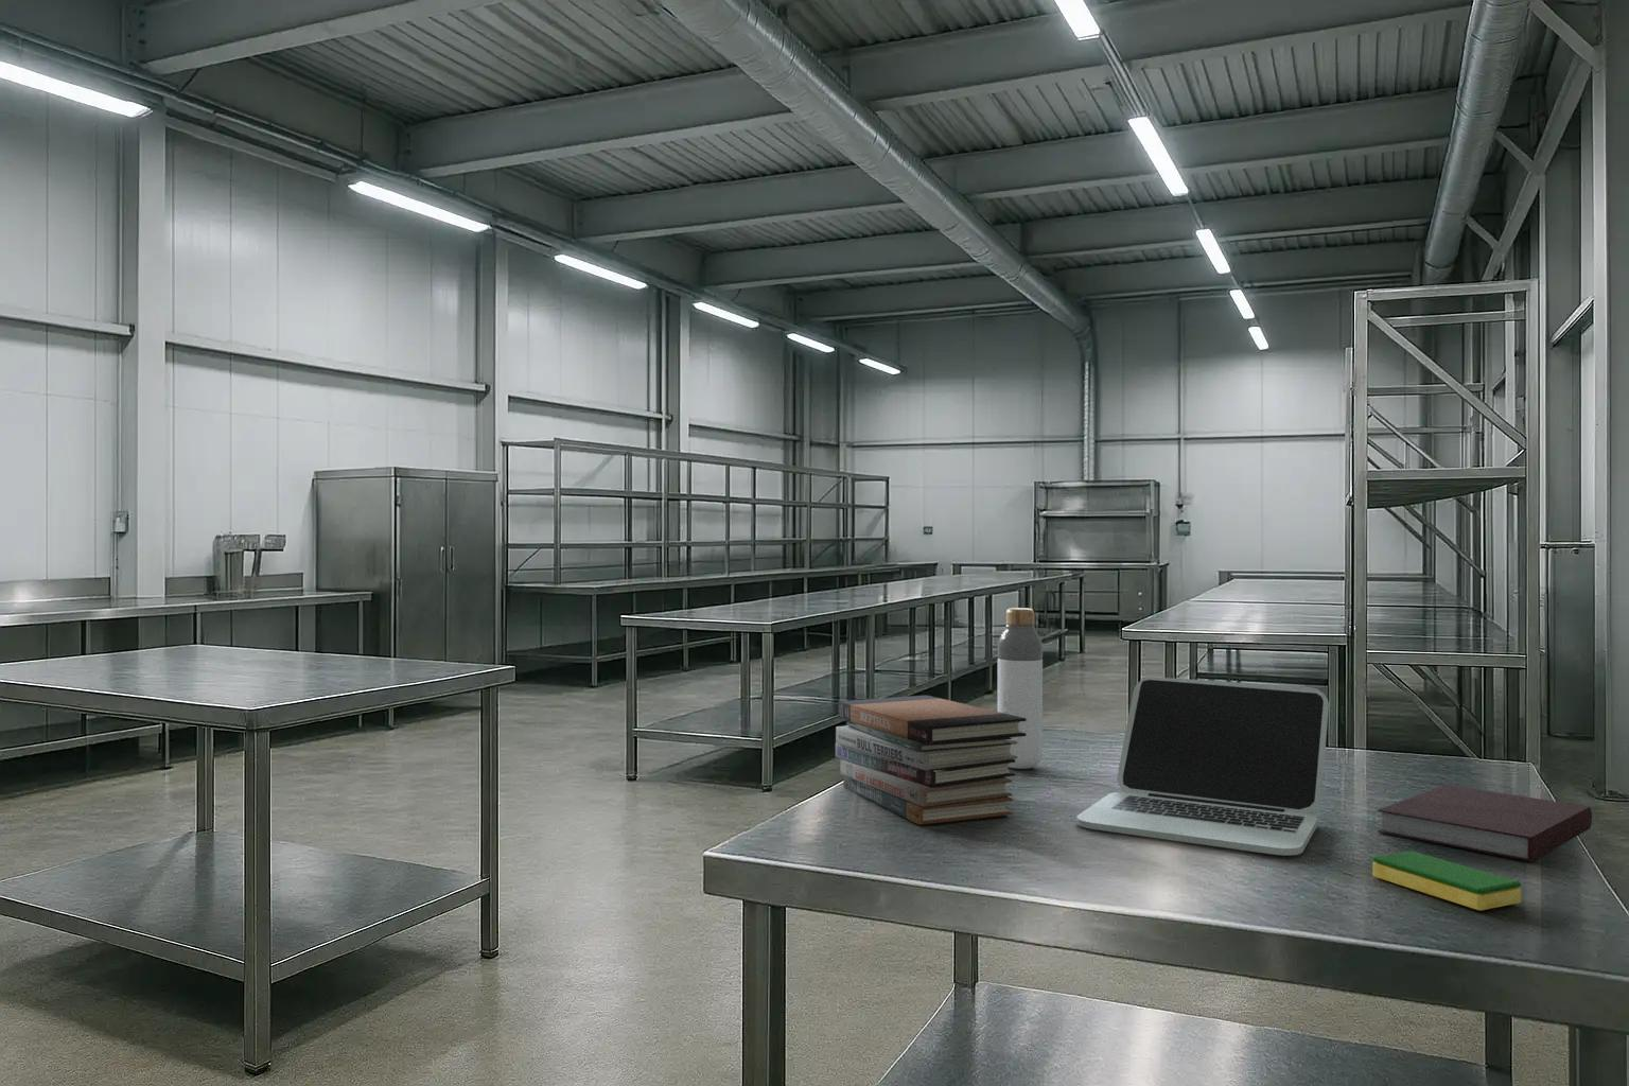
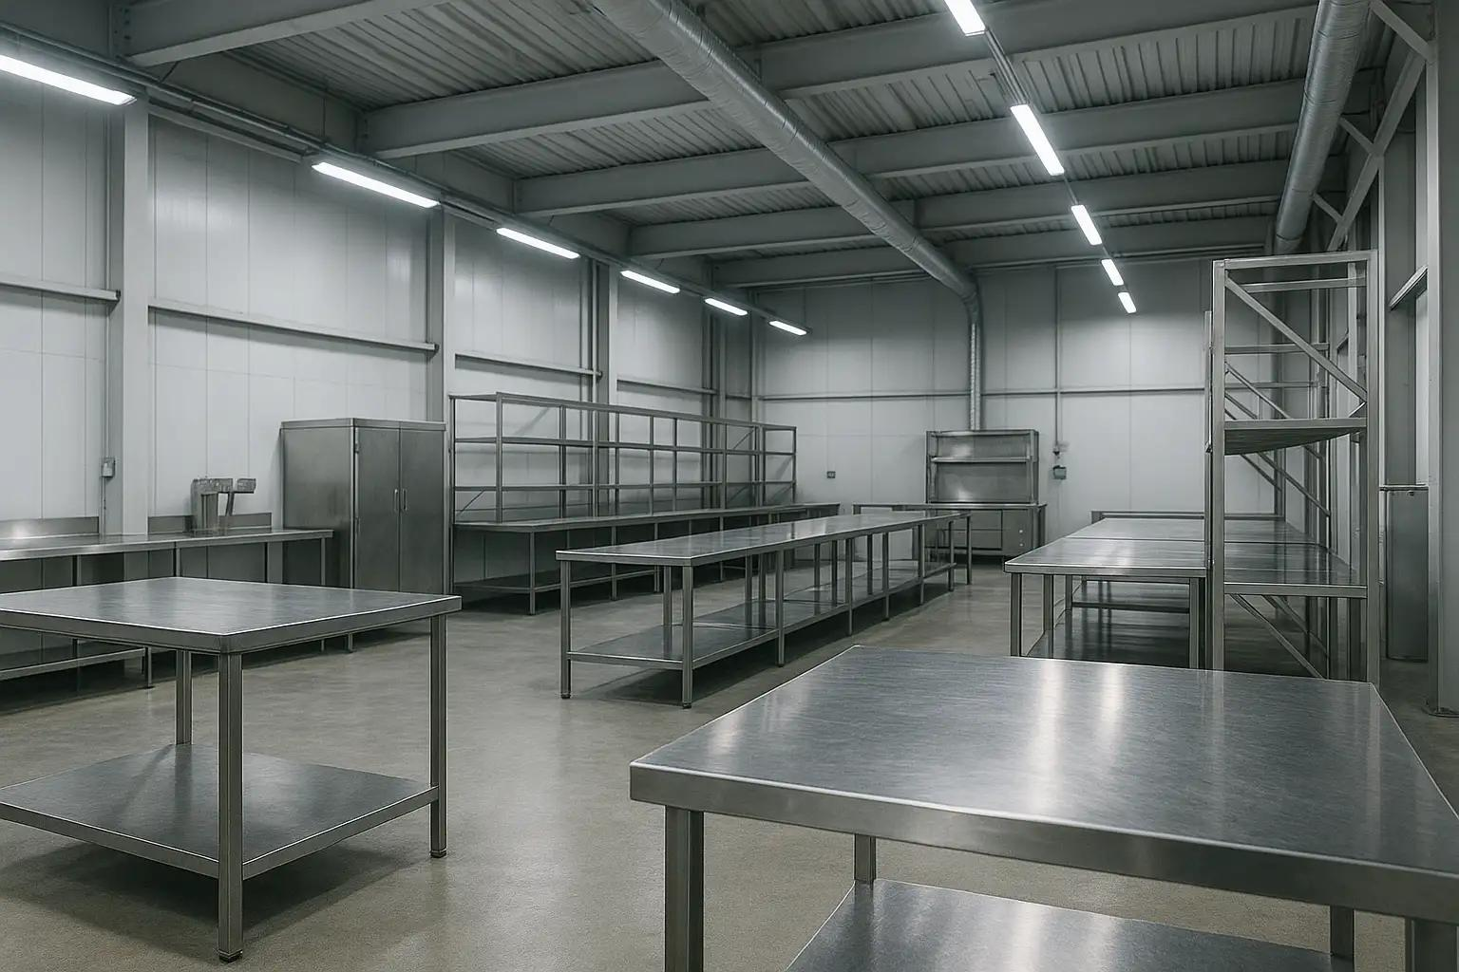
- dish sponge (1444, 878)
- bottle (1019, 687)
- notebook (1485, 819)
- laptop (1206, 754)
- book stack (924, 754)
